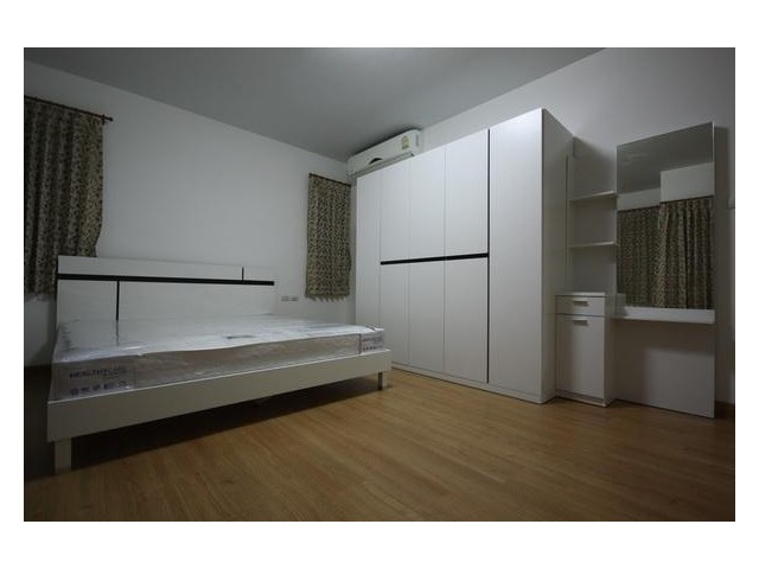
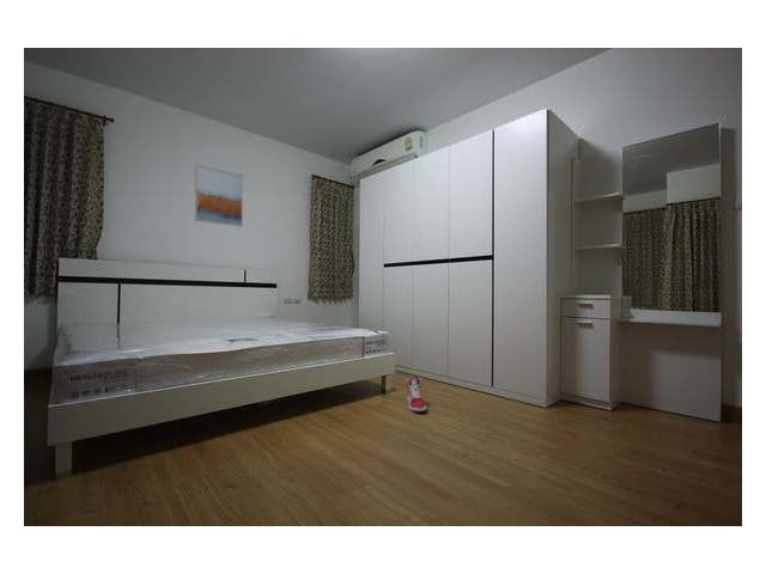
+ sneaker (415, 392)
+ wall art (219, 196)
